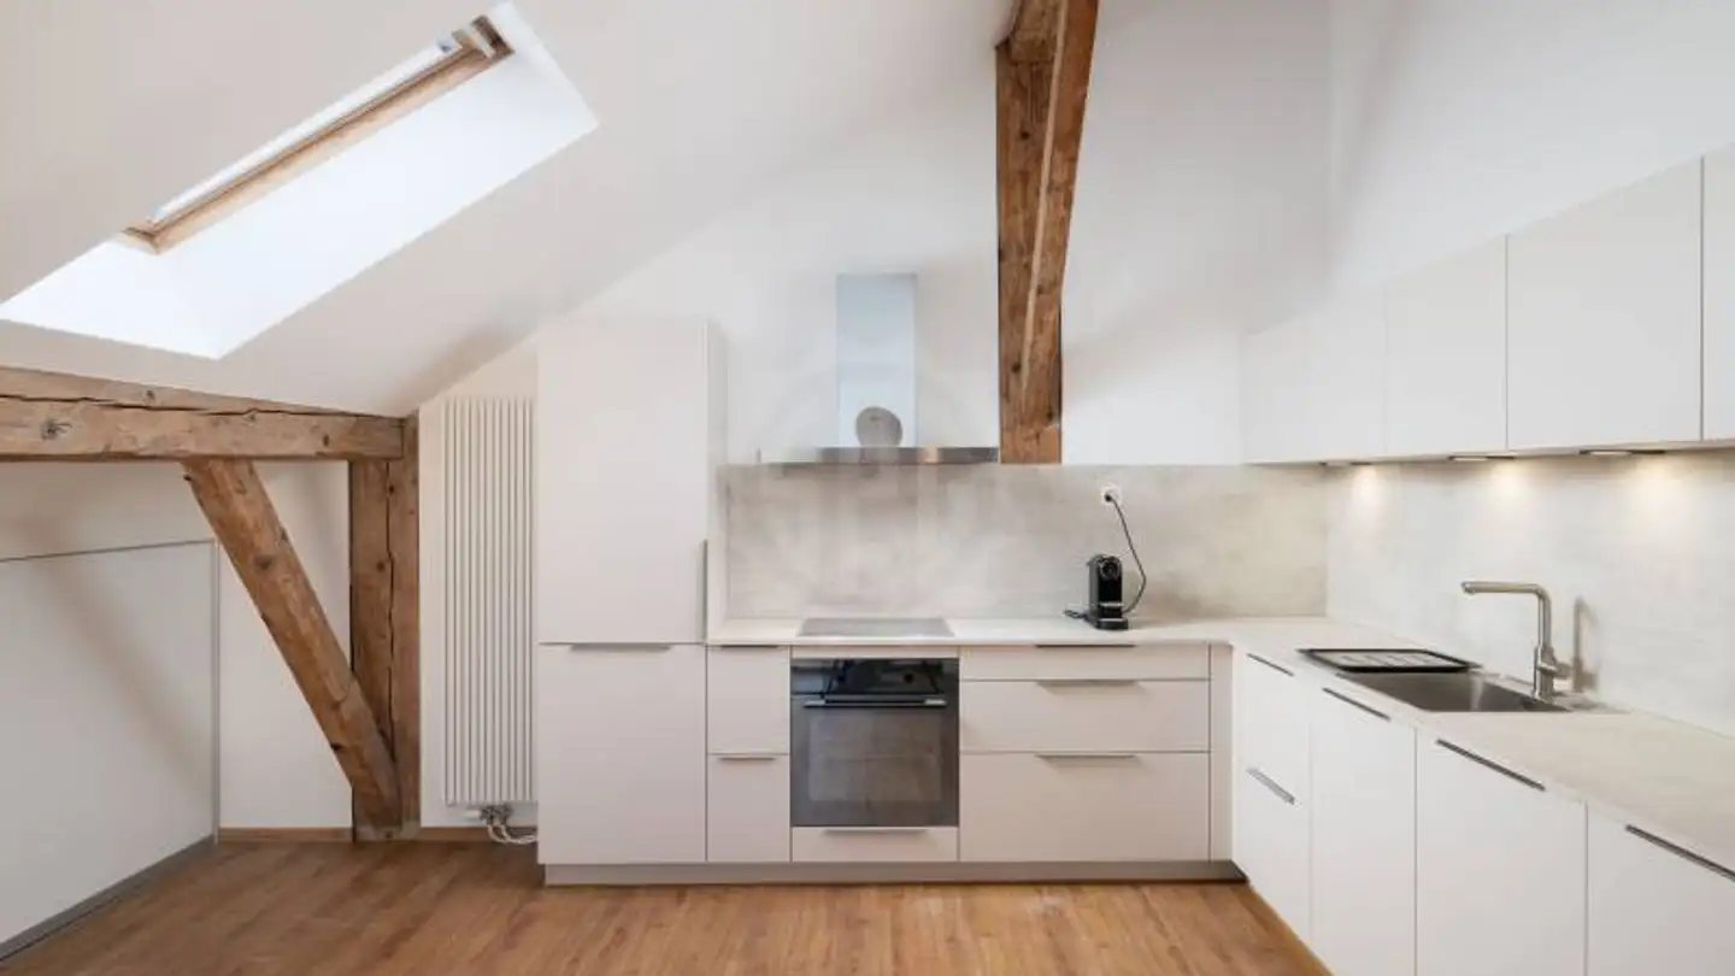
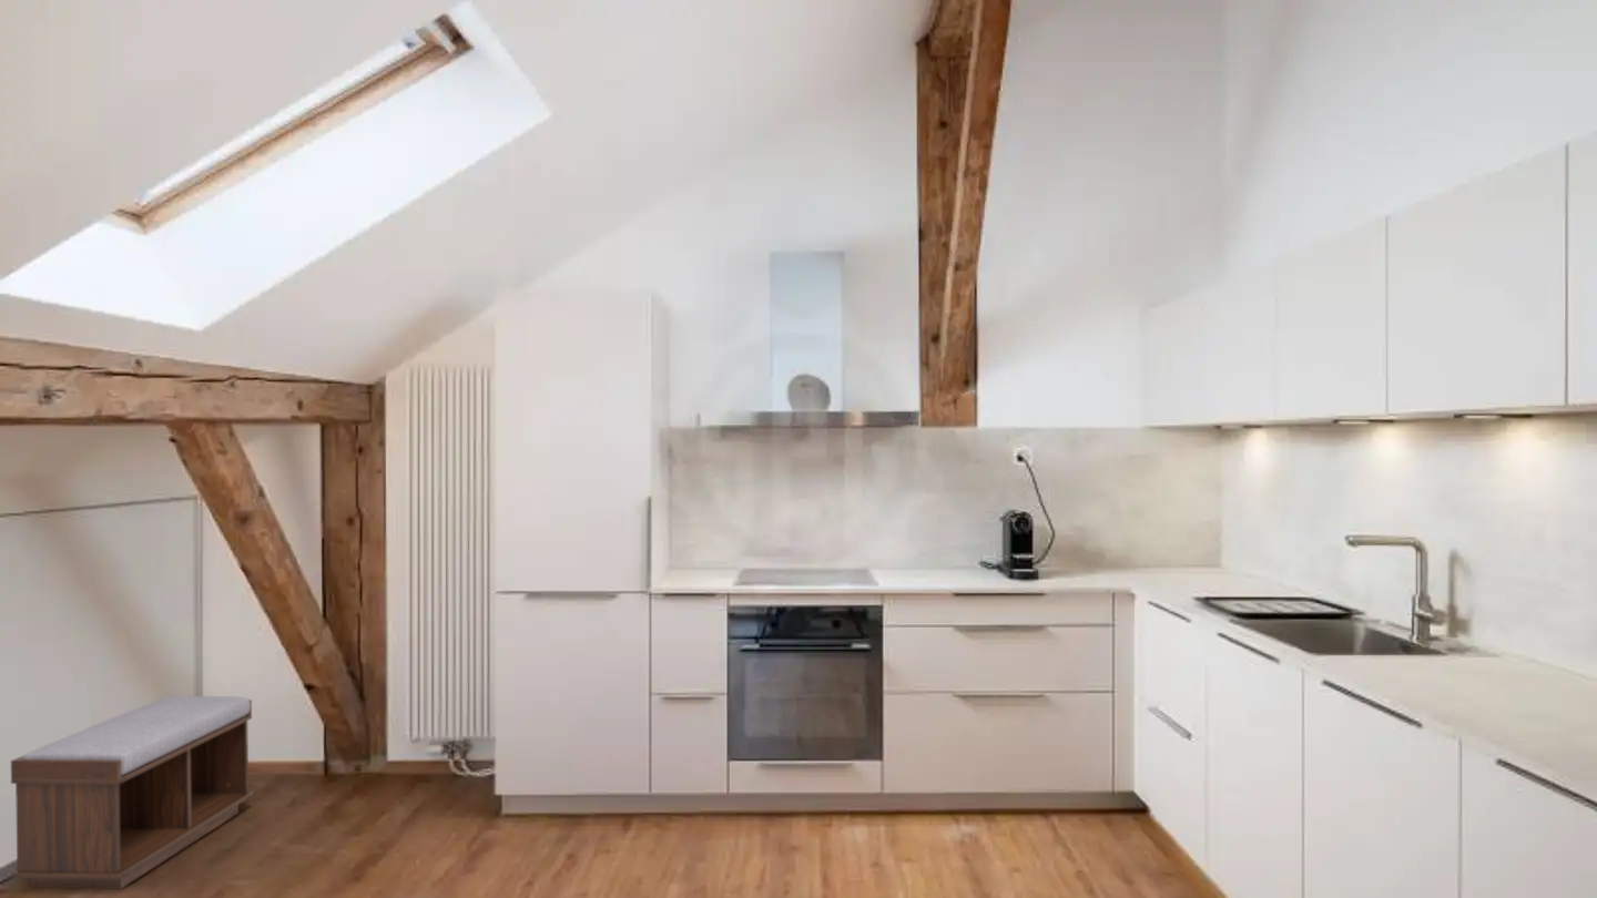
+ bench (145, 783)
